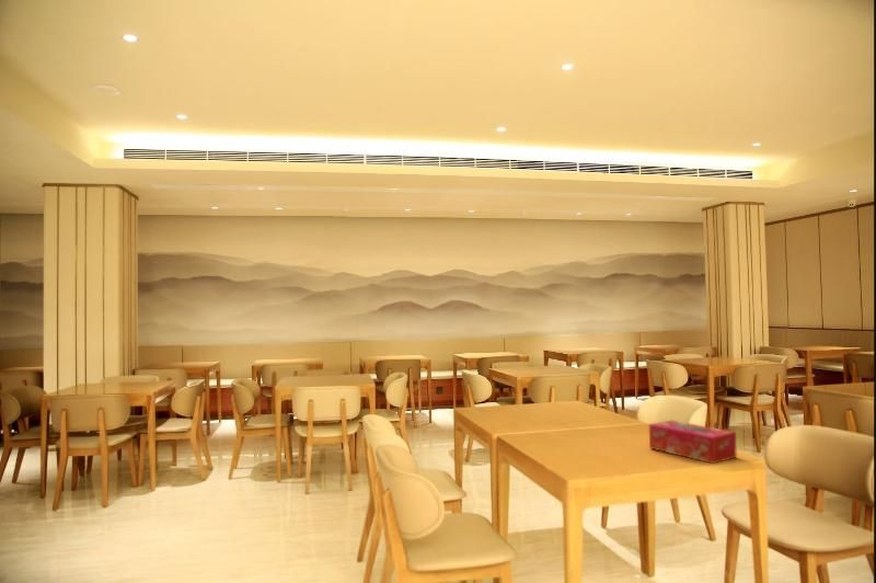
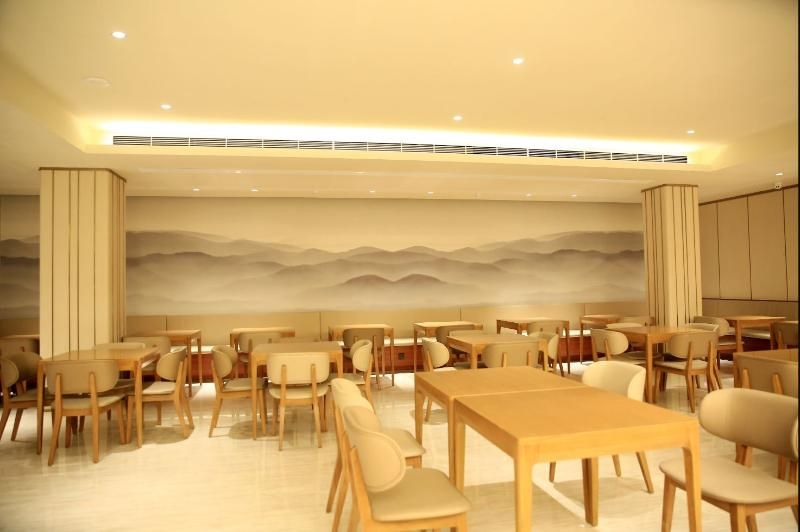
- tissue box (691, 439)
